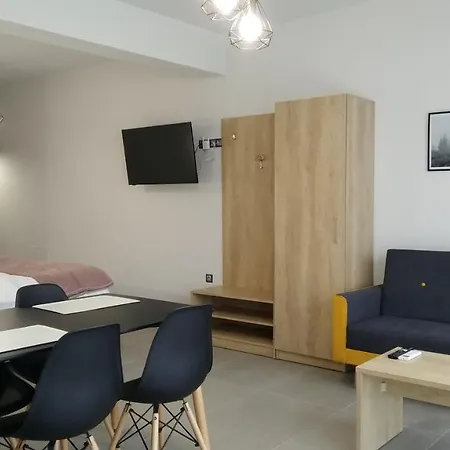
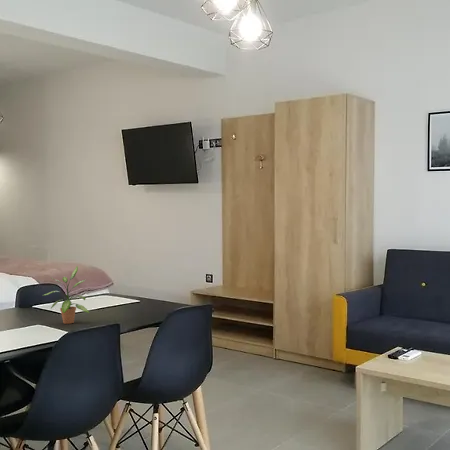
+ potted plant (72, 296)
